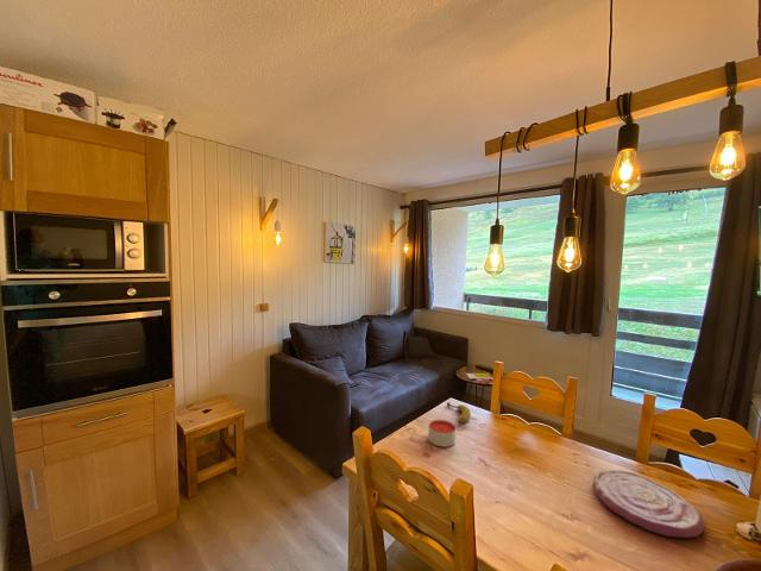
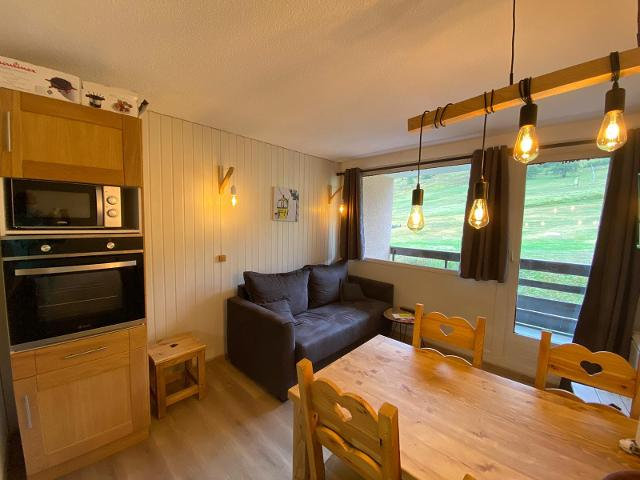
- plate (642, 498)
- fruit (459, 409)
- candle (441, 432)
